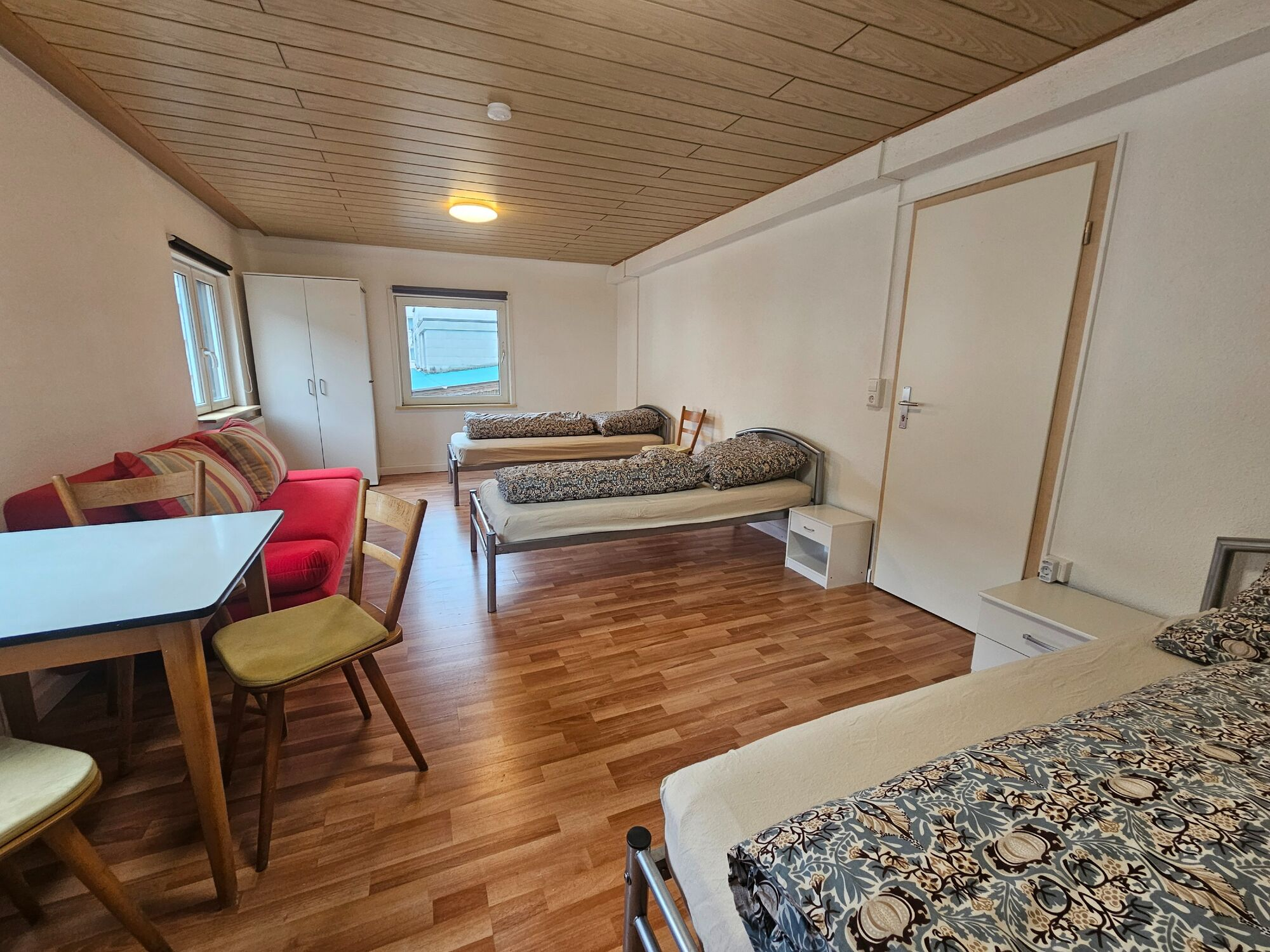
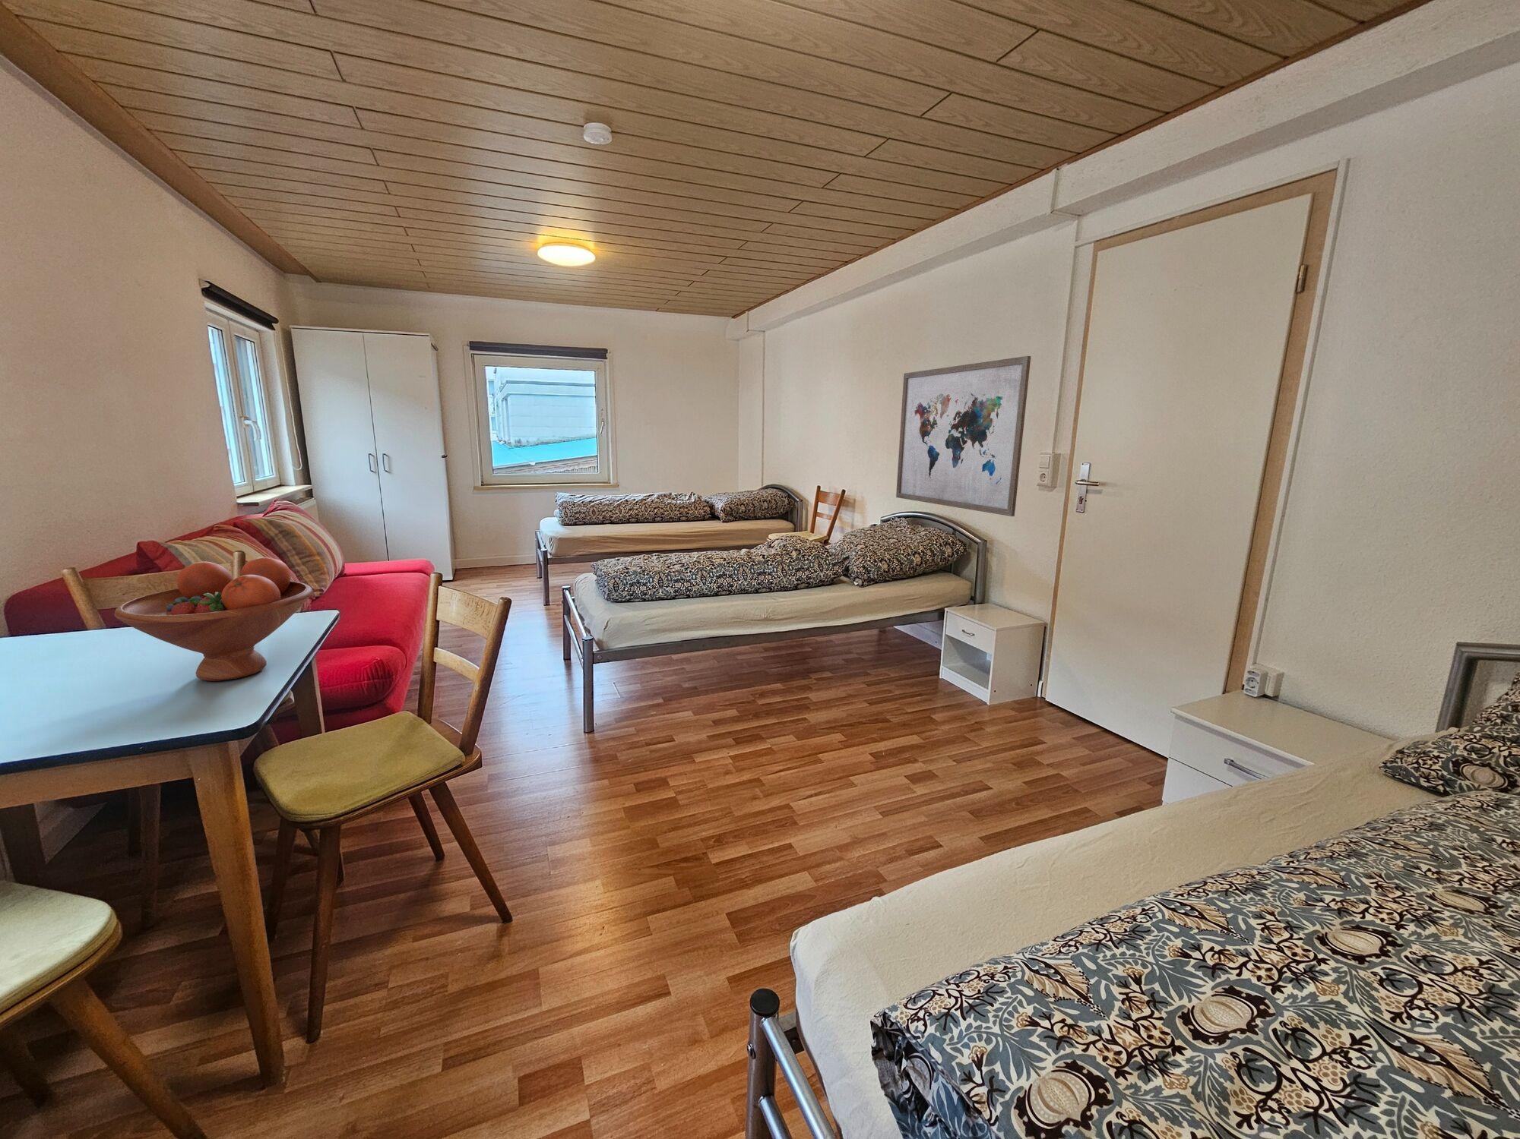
+ wall art (953, 437)
+ fruit bowl (224, 620)
